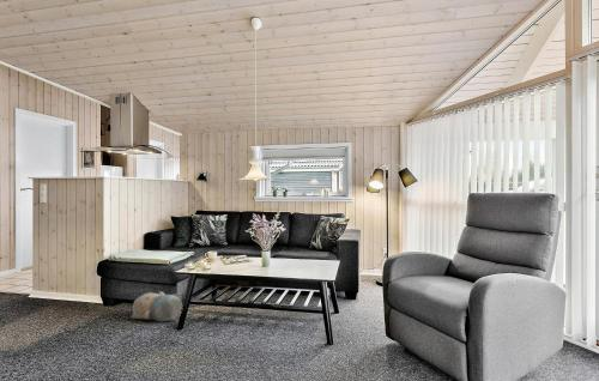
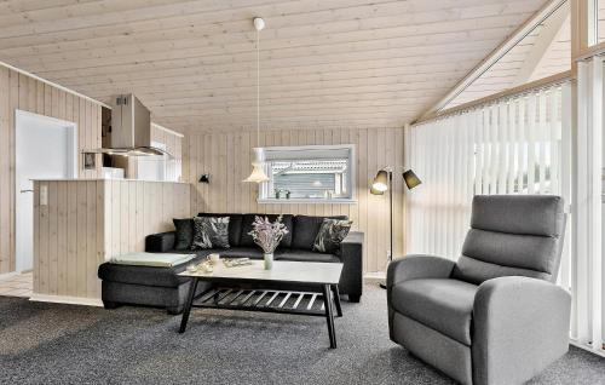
- plush toy (156, 306)
